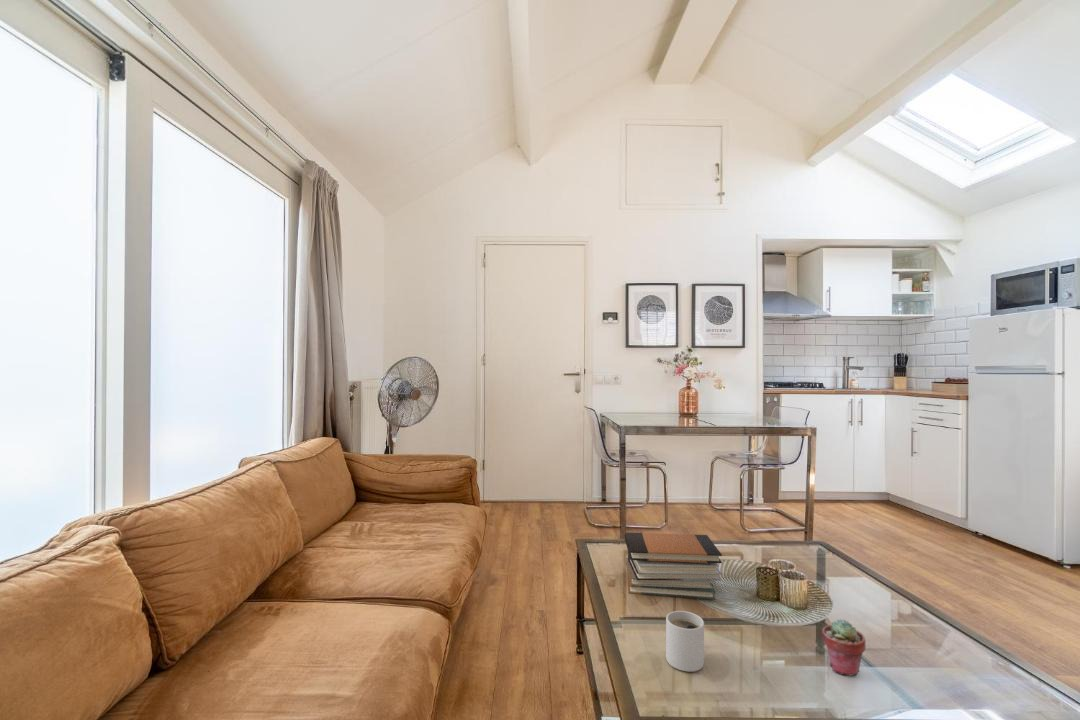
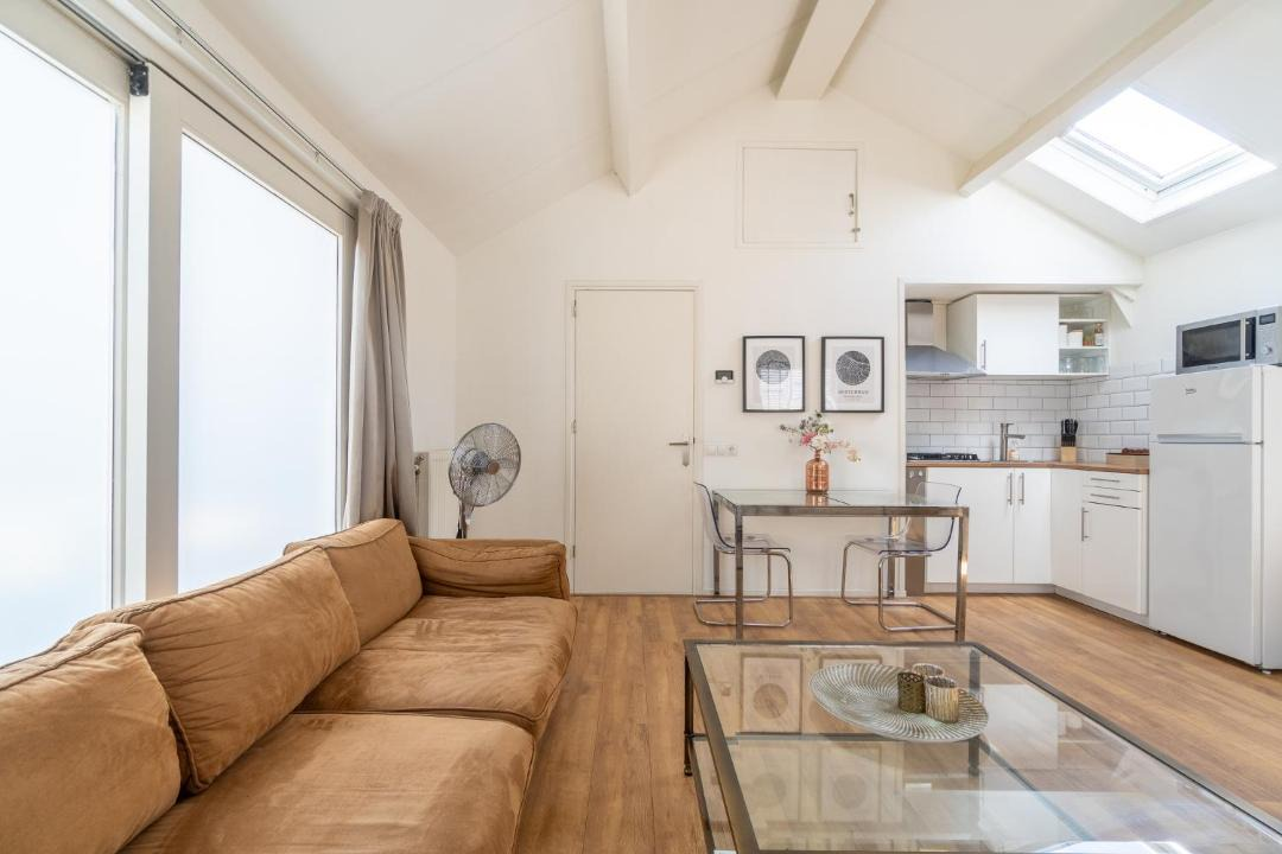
- book stack (670, 564)
- mug (685, 638)
- potted succulent (843, 644)
